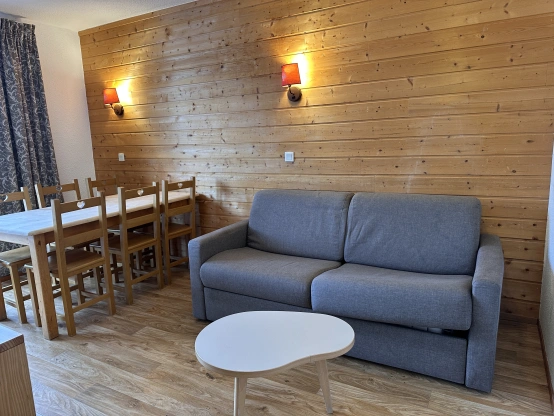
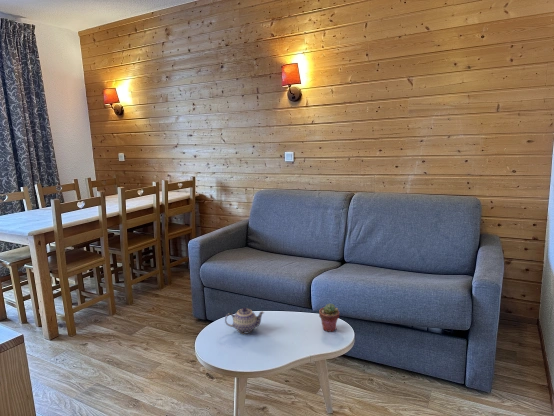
+ teapot (244, 318)
+ potted succulent (329, 316)
